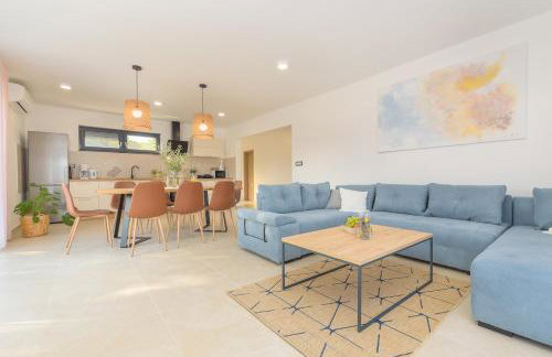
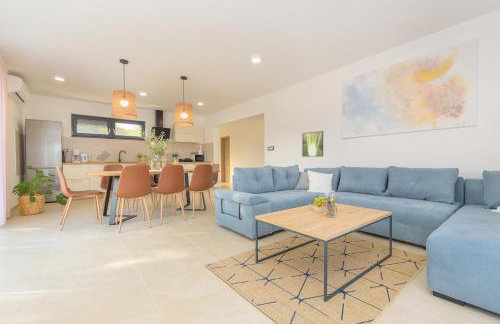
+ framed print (312, 144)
